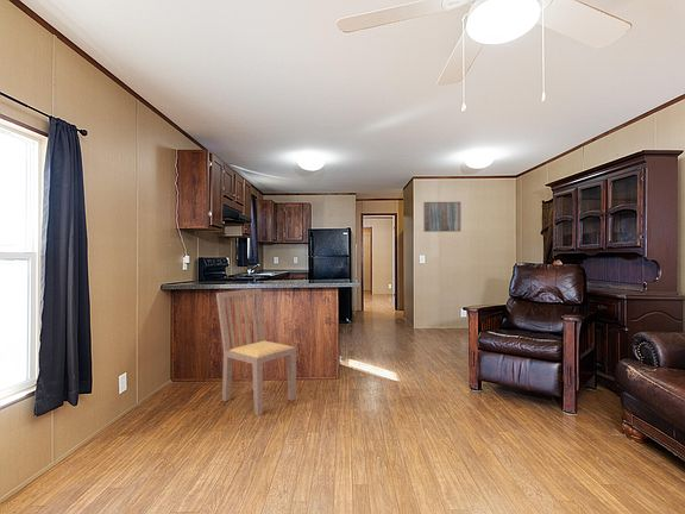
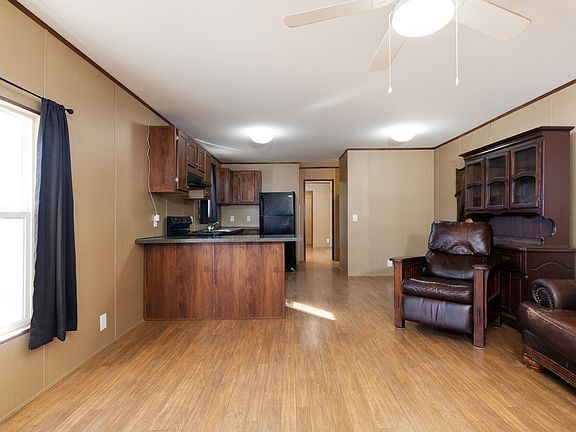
- dining chair (257, 346)
- wall art (441, 217)
